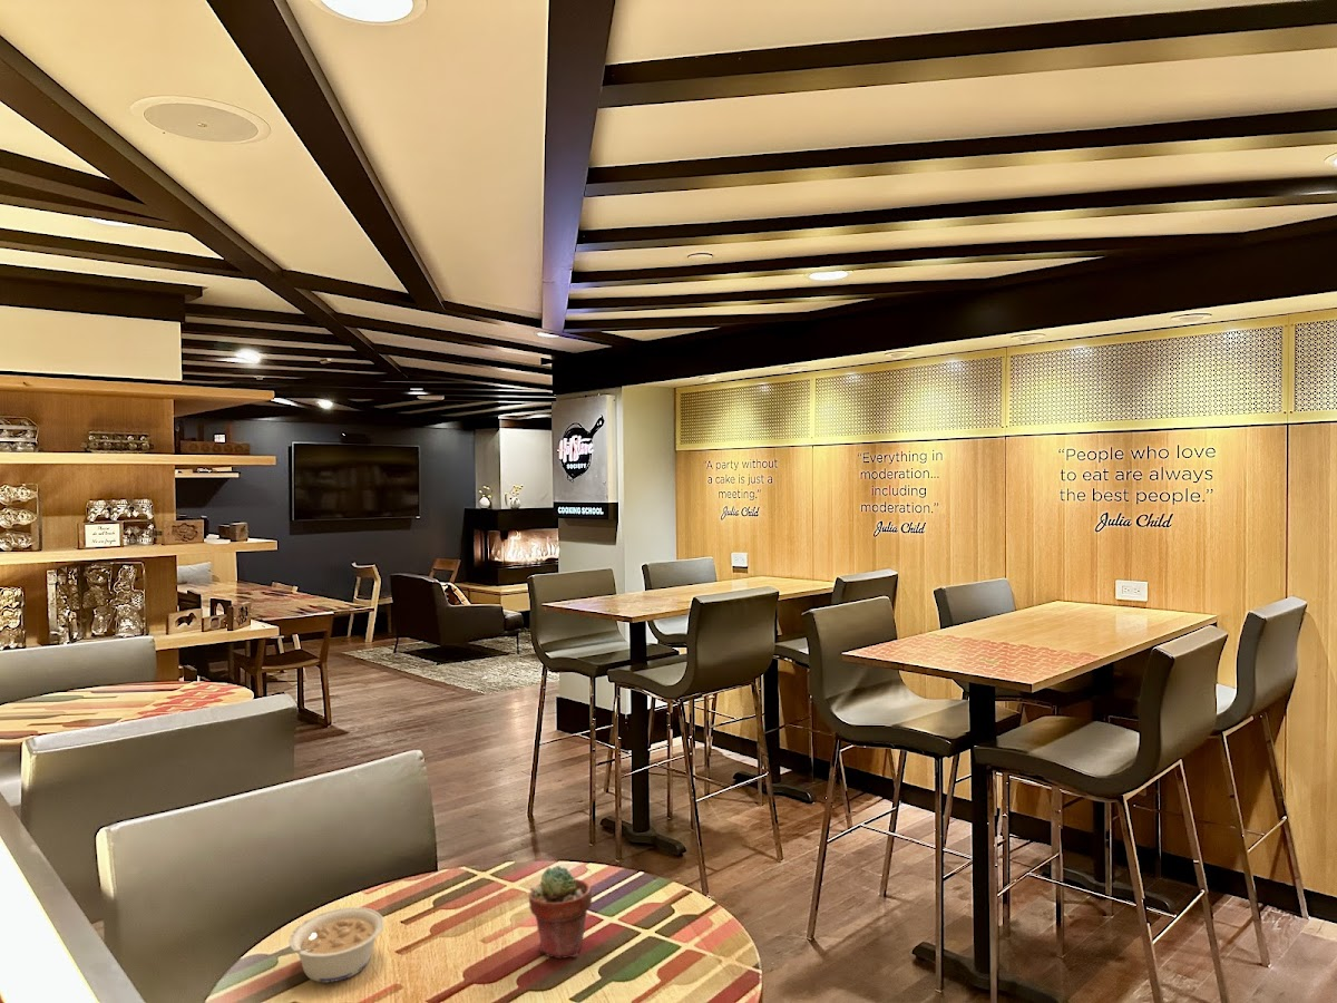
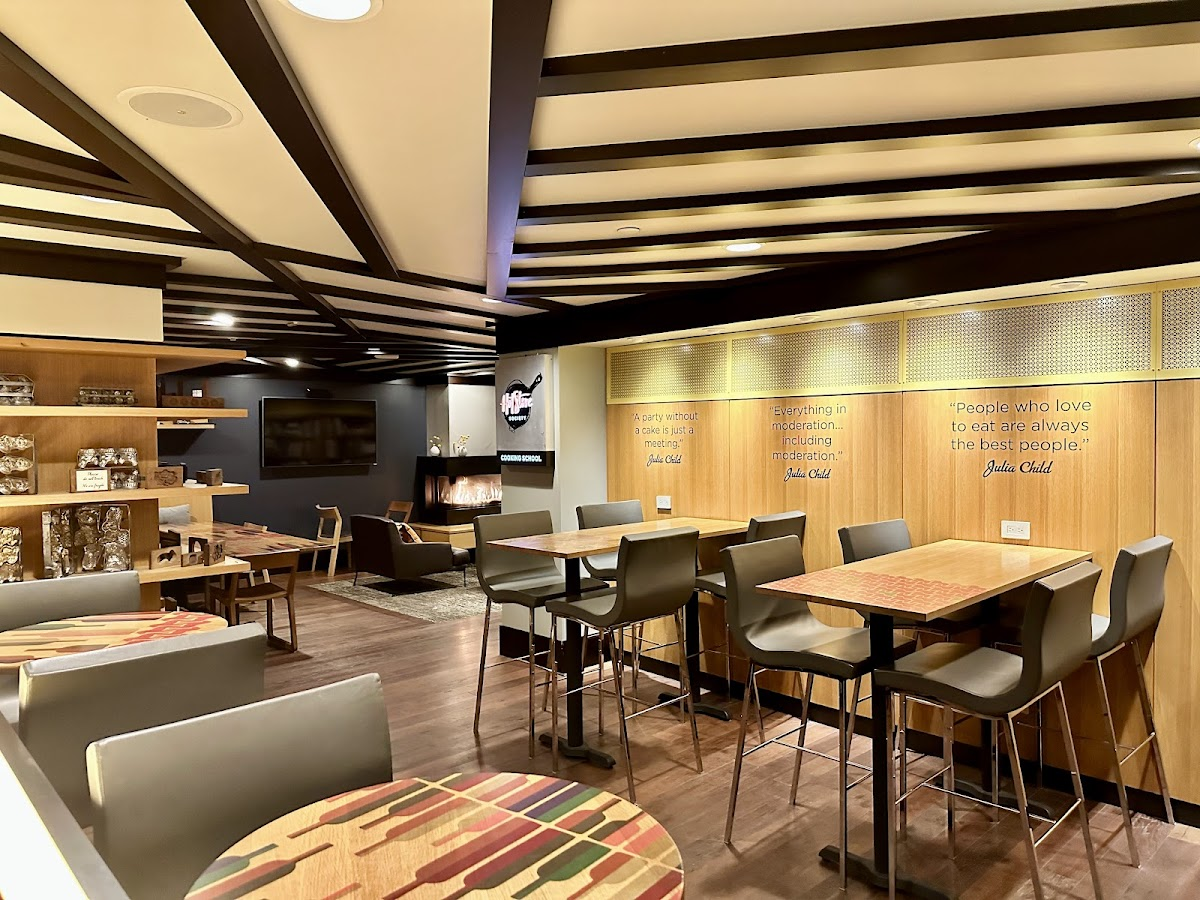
- potted succulent (559, 907)
- legume (336, 945)
